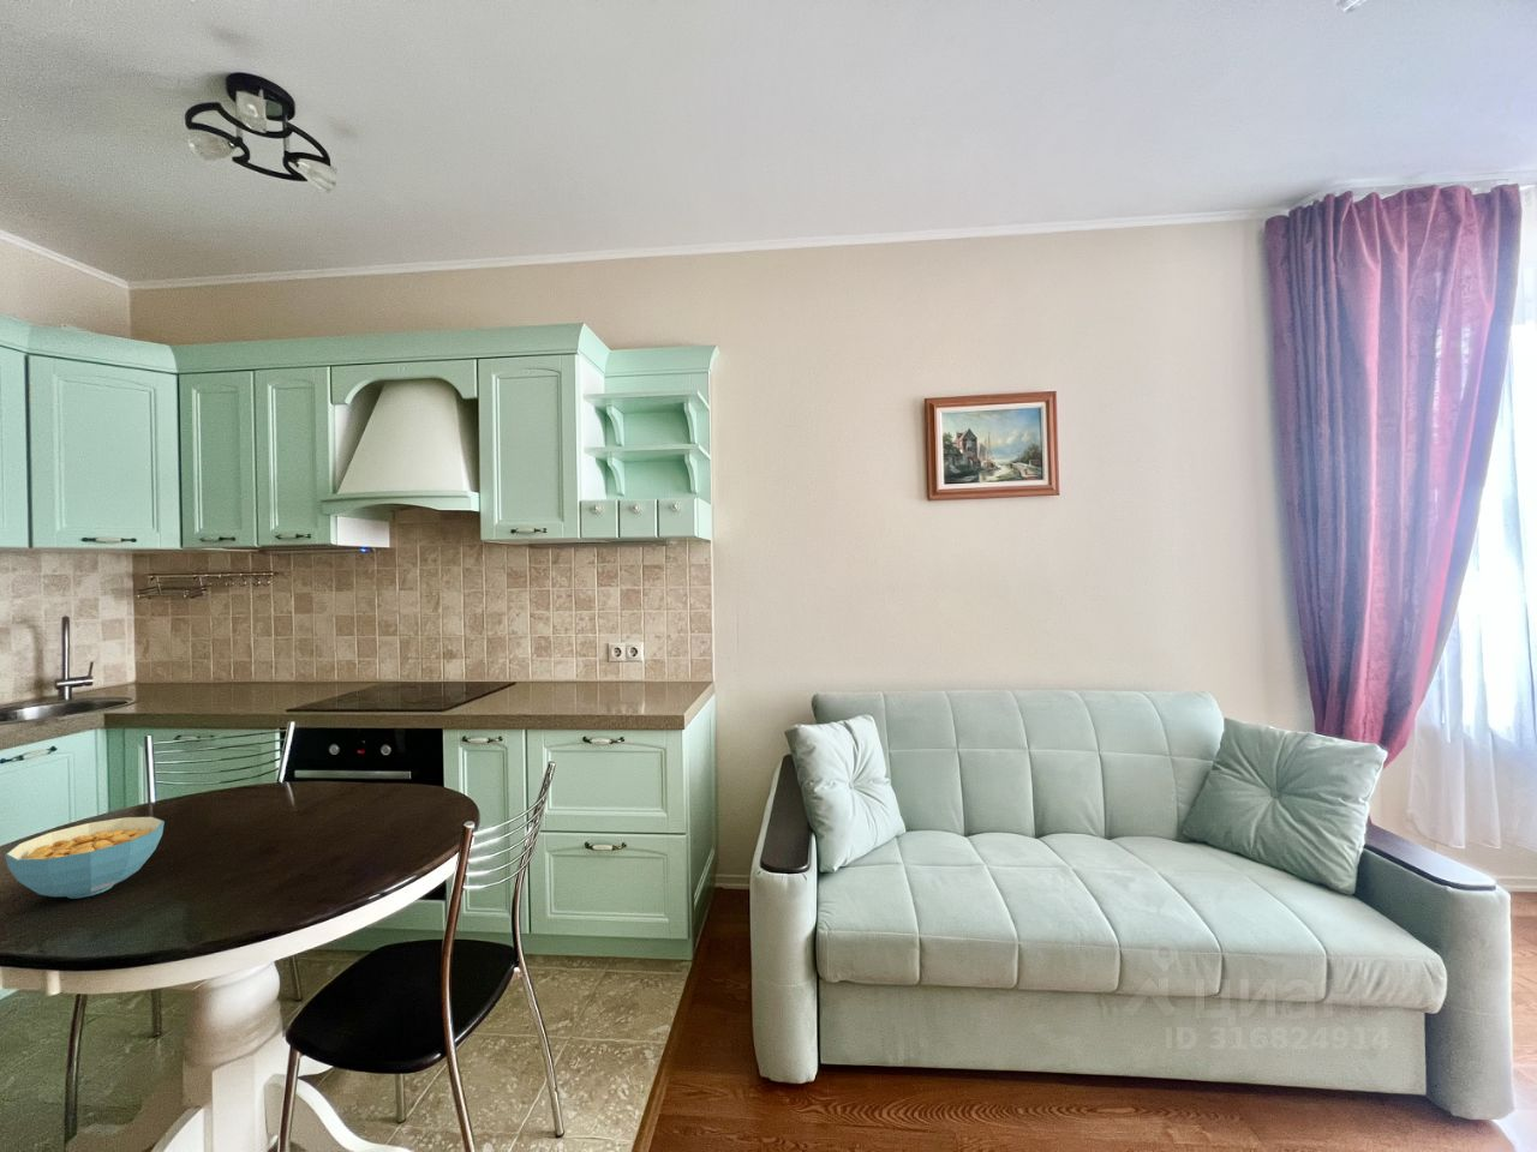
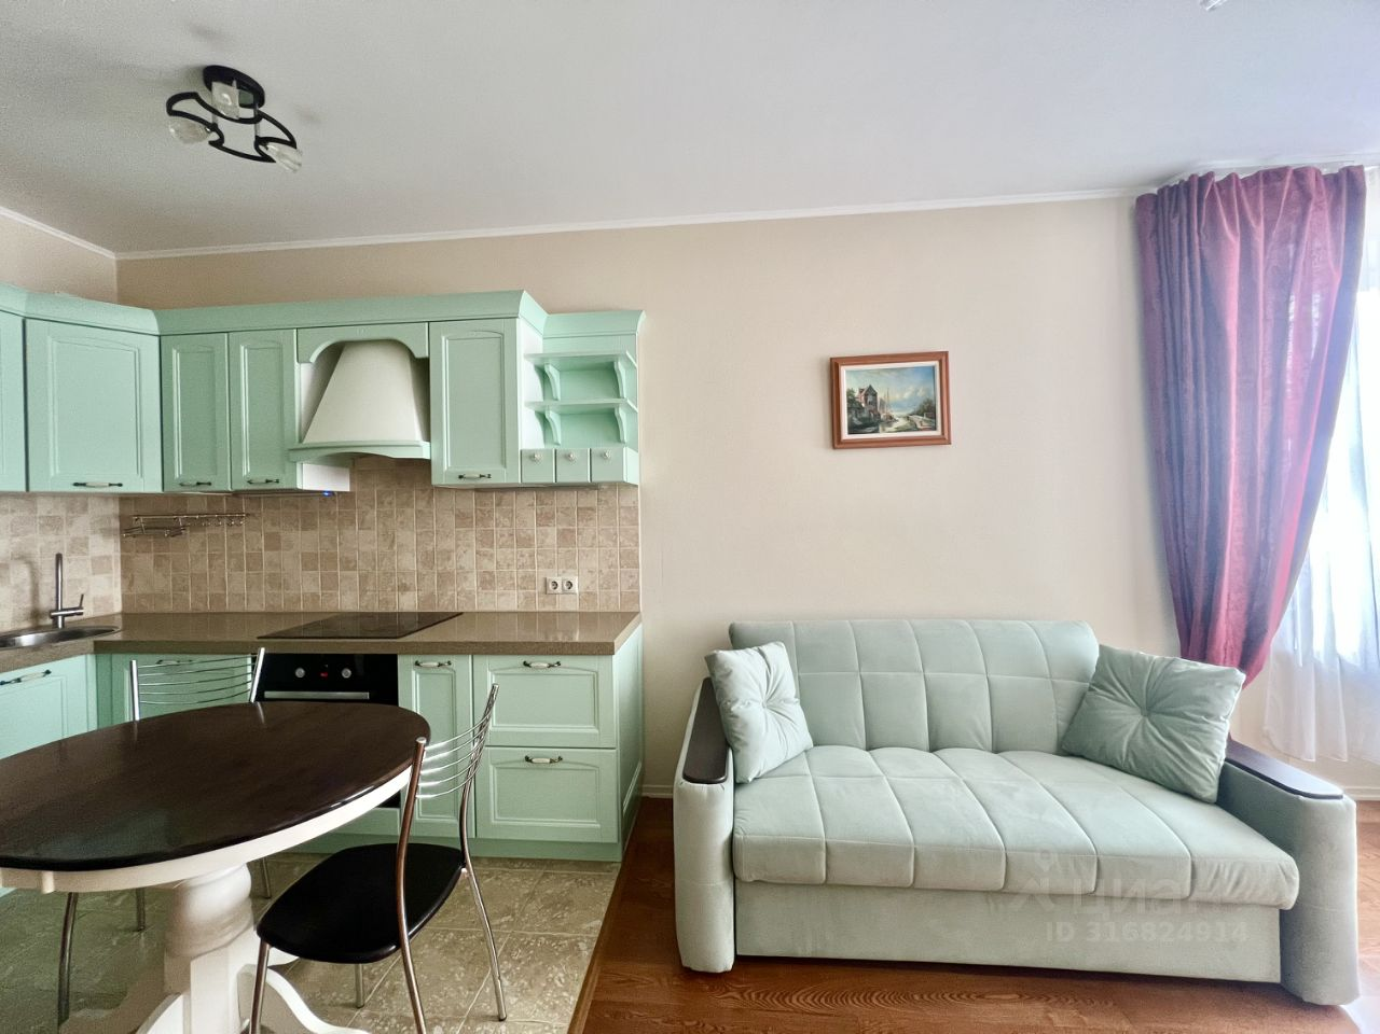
- cereal bowl (90, 863)
